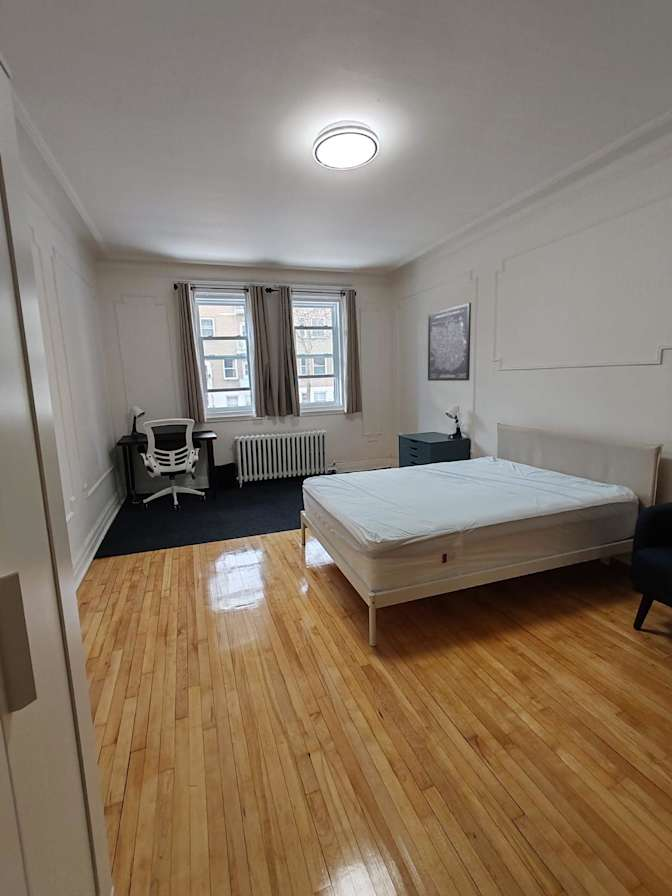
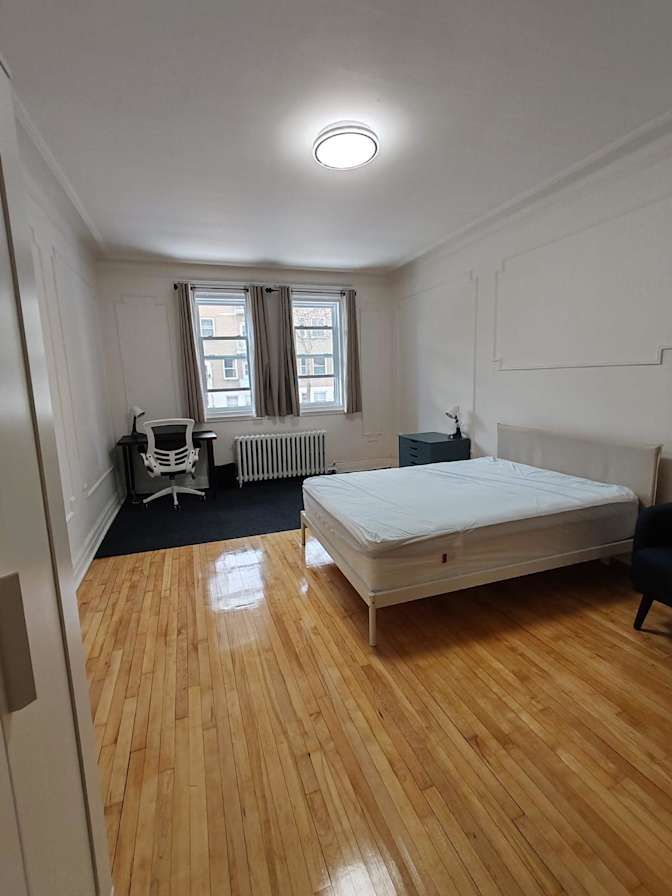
- wall art (447, 345)
